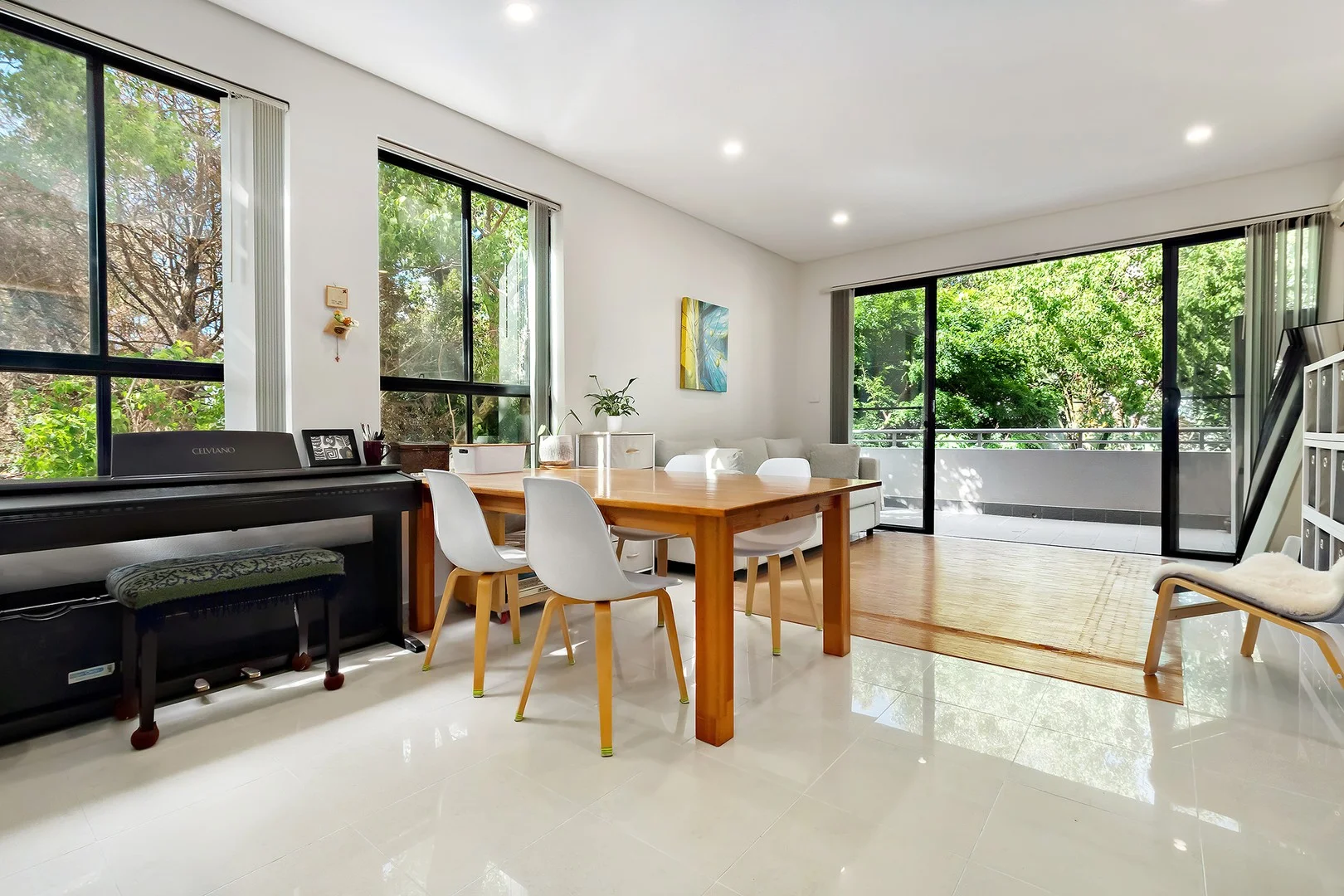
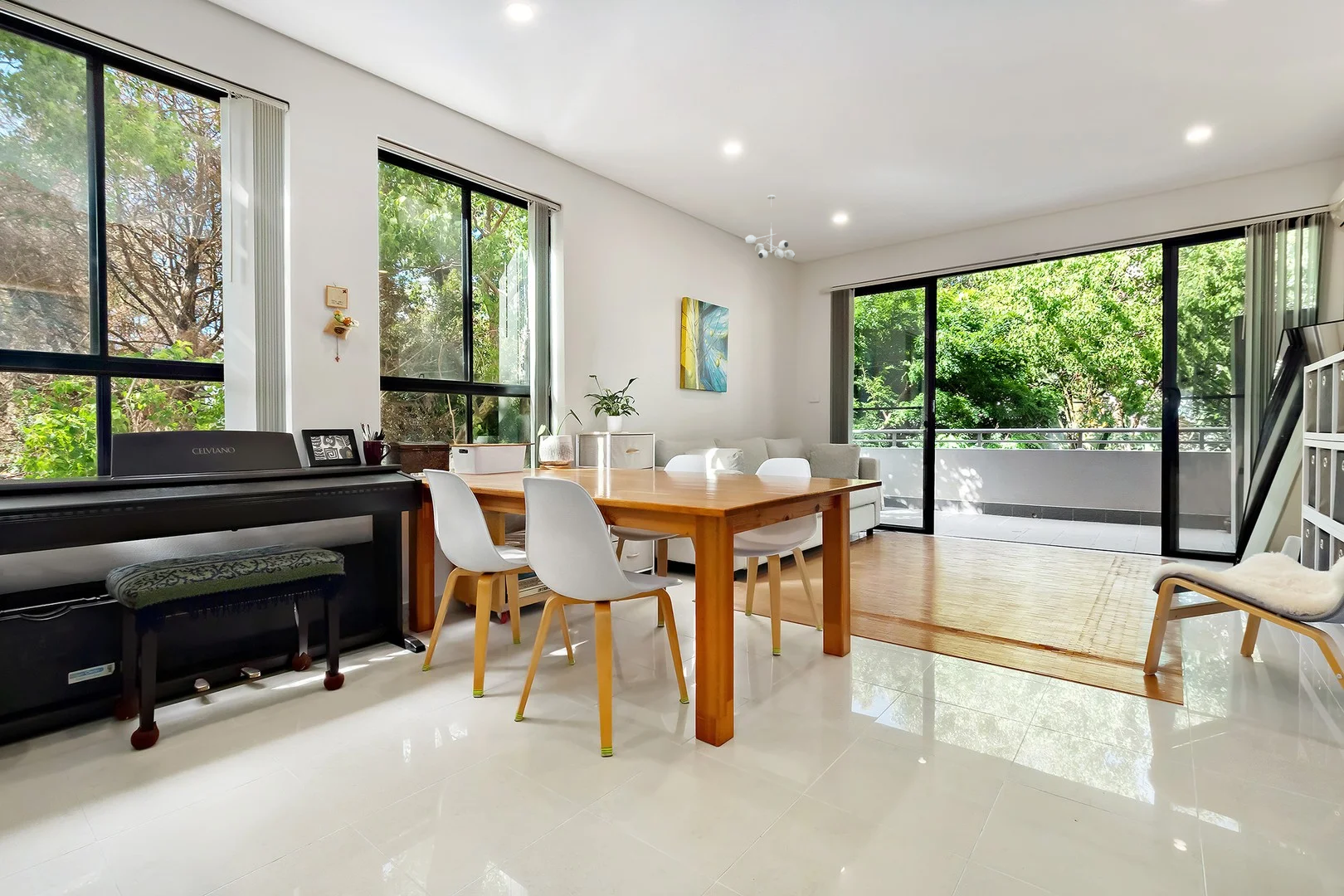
+ ceiling light fixture (771, 230)
